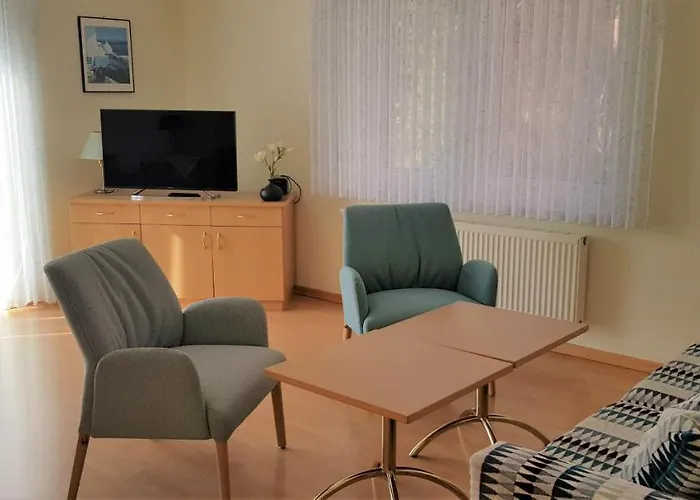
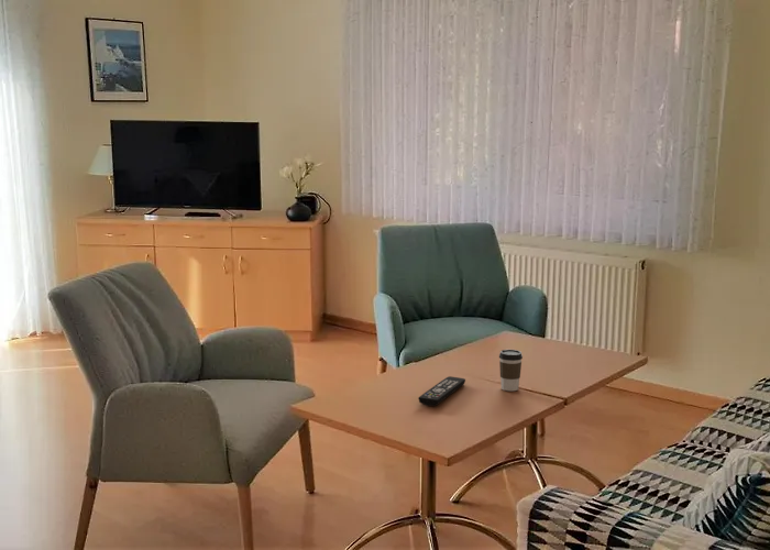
+ remote control (442, 391)
+ coffee cup (509, 370)
